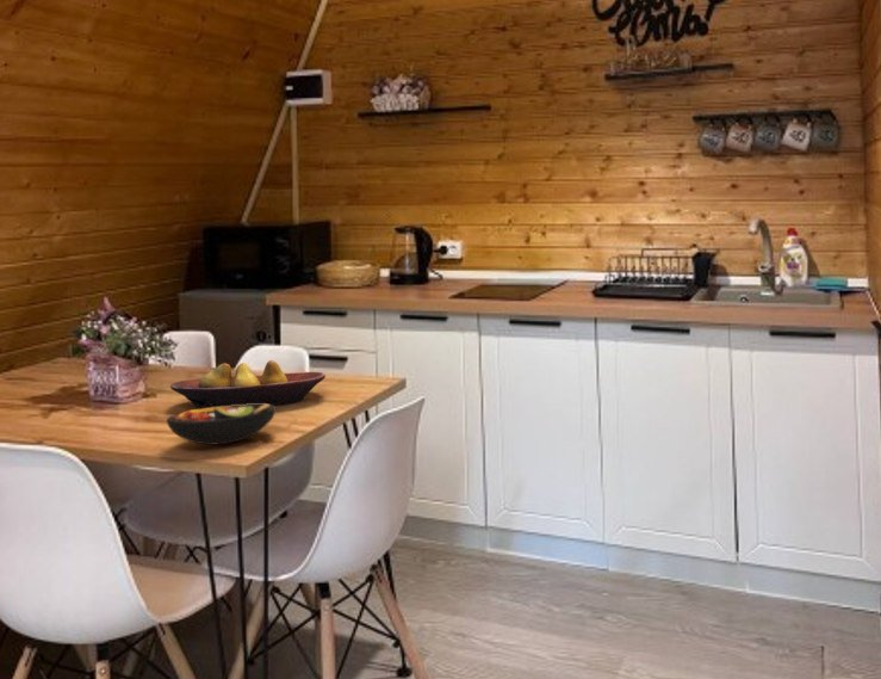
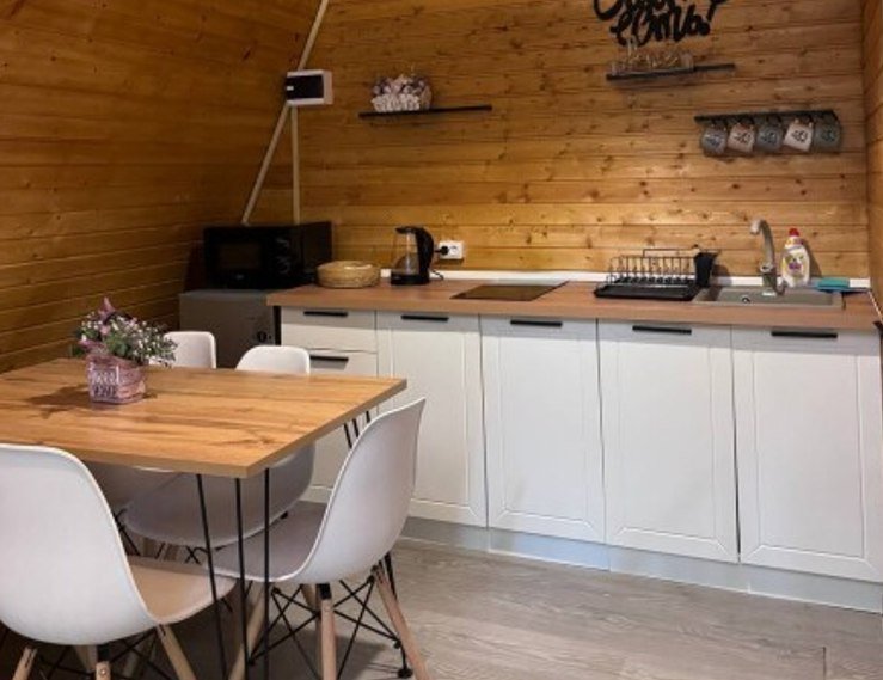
- fruit bowl (249, 382)
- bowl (223, 422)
